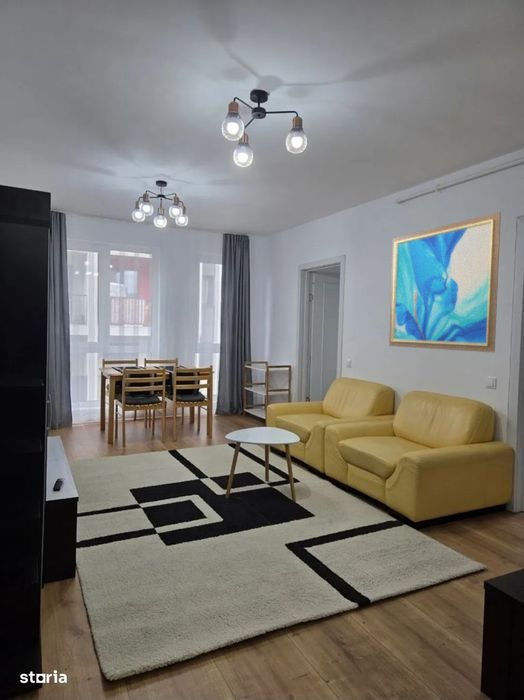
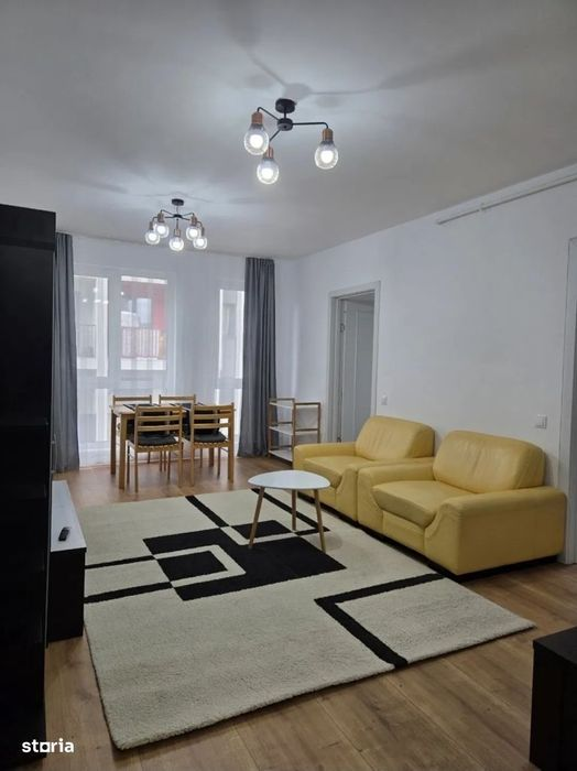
- wall art (436, 288)
